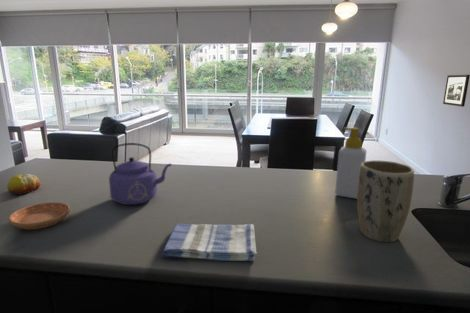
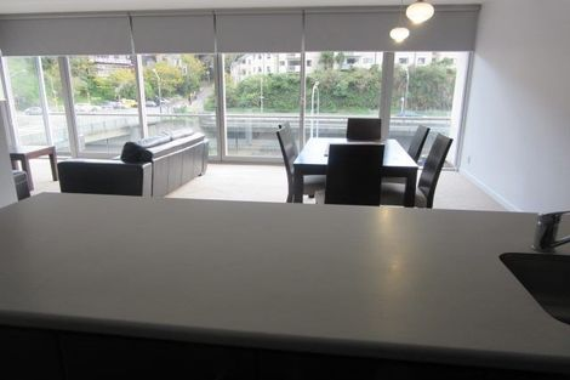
- fruit (24, 182)
- kettle (140, 171)
- saucer (40, 216)
- picture frame (455, 90)
- soap bottle (351, 162)
- plant pot (382, 201)
- dish towel (212, 238)
